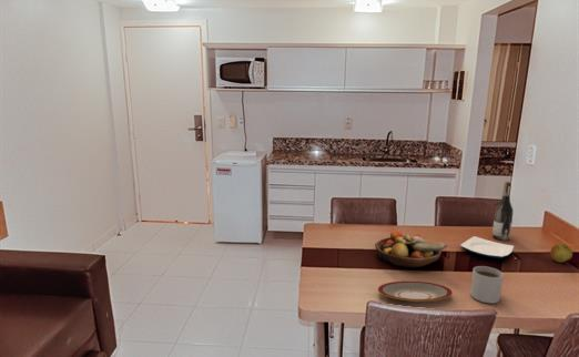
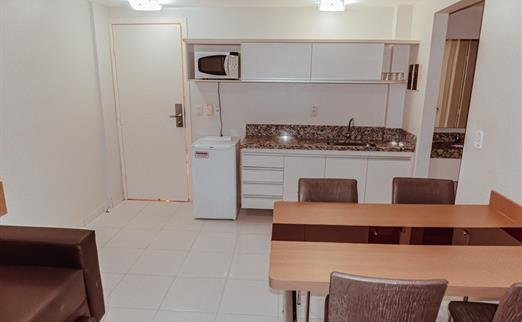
- apple (560, 253)
- fruit bowl (408, 244)
- mug (482, 280)
- wine bottle (504, 210)
- plate (414, 293)
- plate (486, 247)
